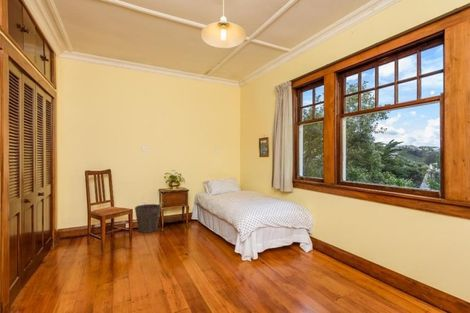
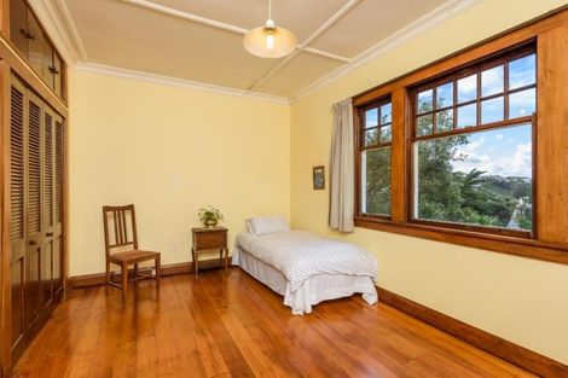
- waste bin (148, 218)
